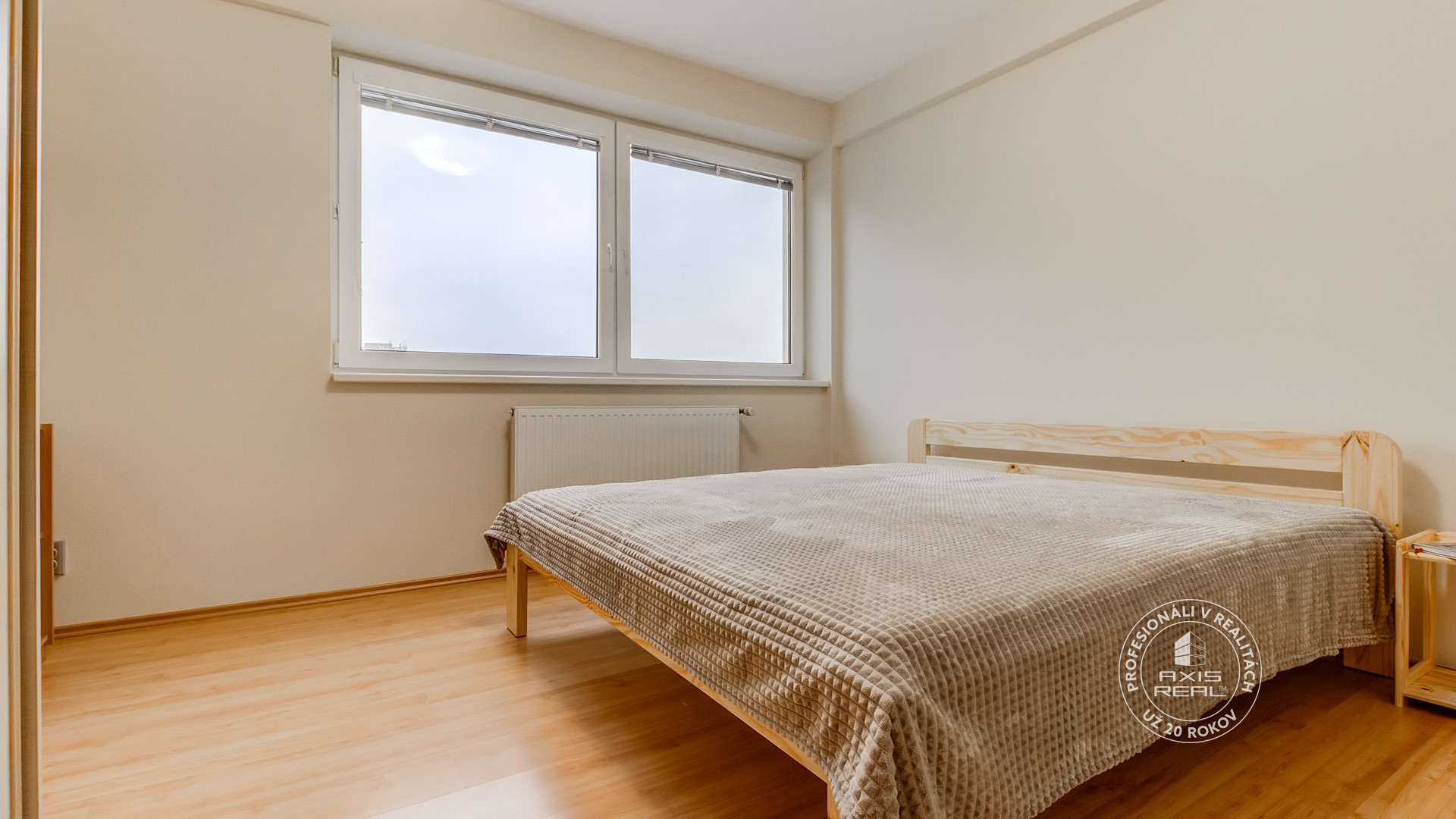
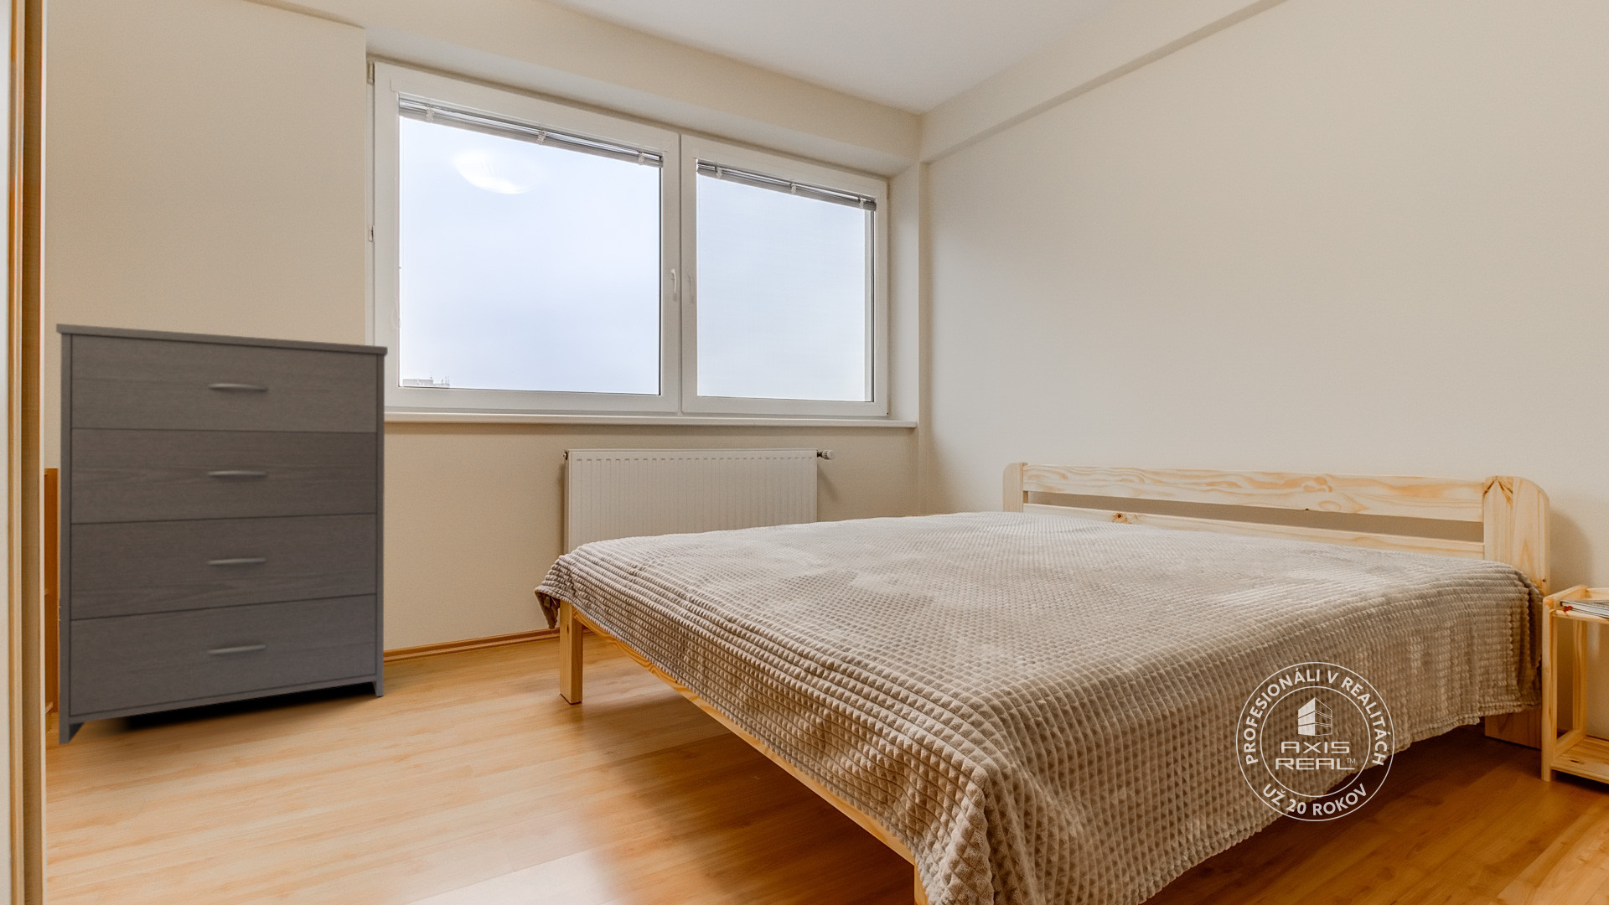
+ dresser (241, 522)
